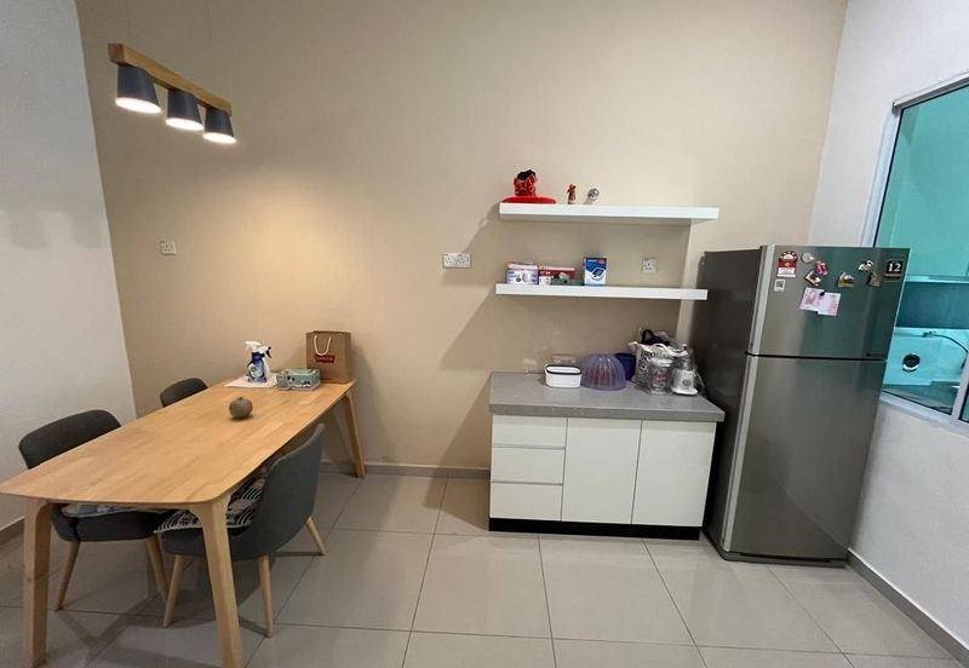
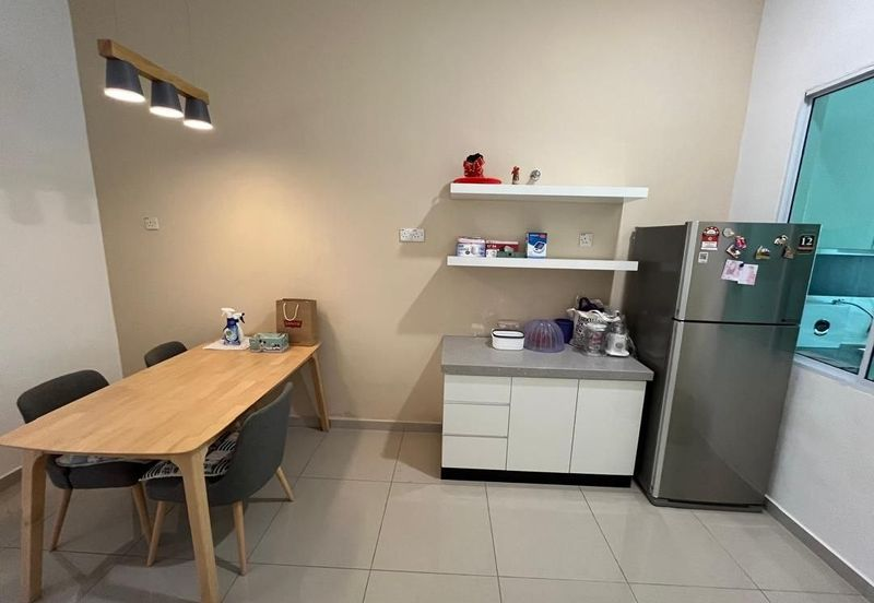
- fruit (240, 407)
